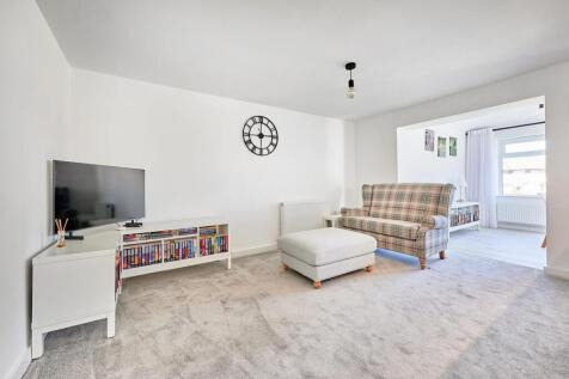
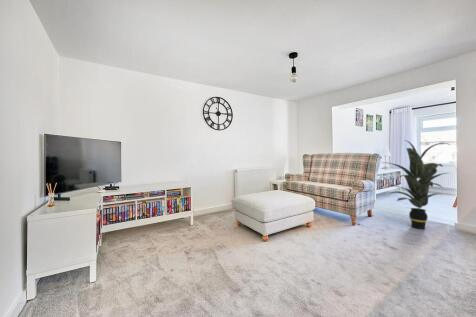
+ indoor plant (415, 182)
